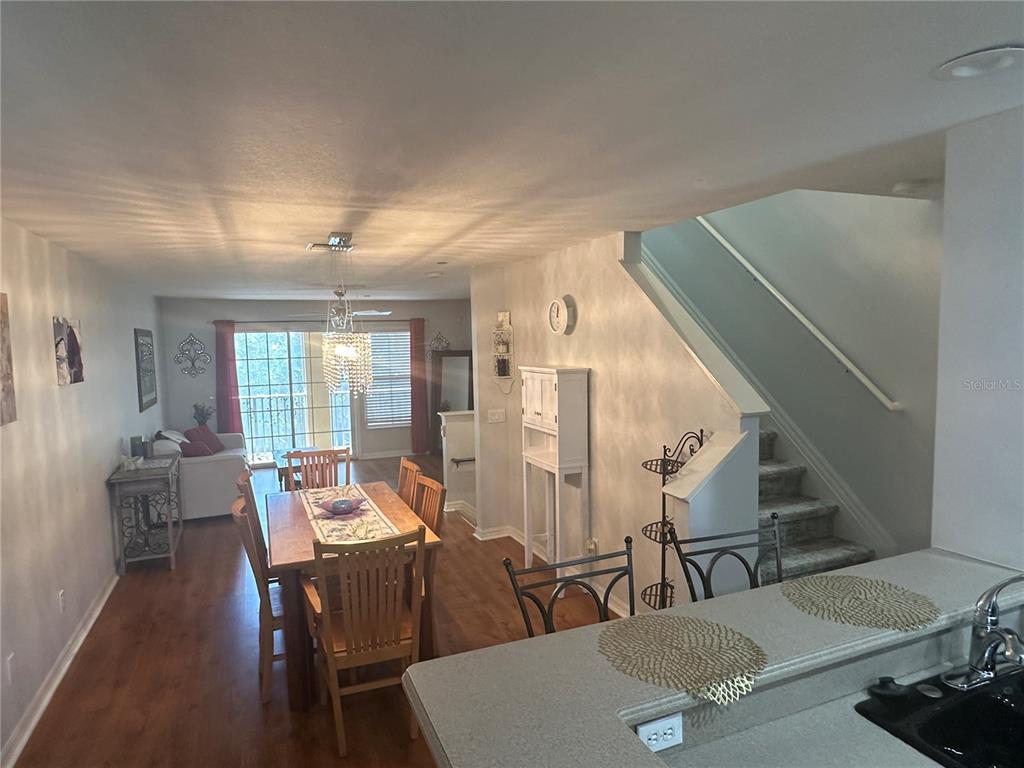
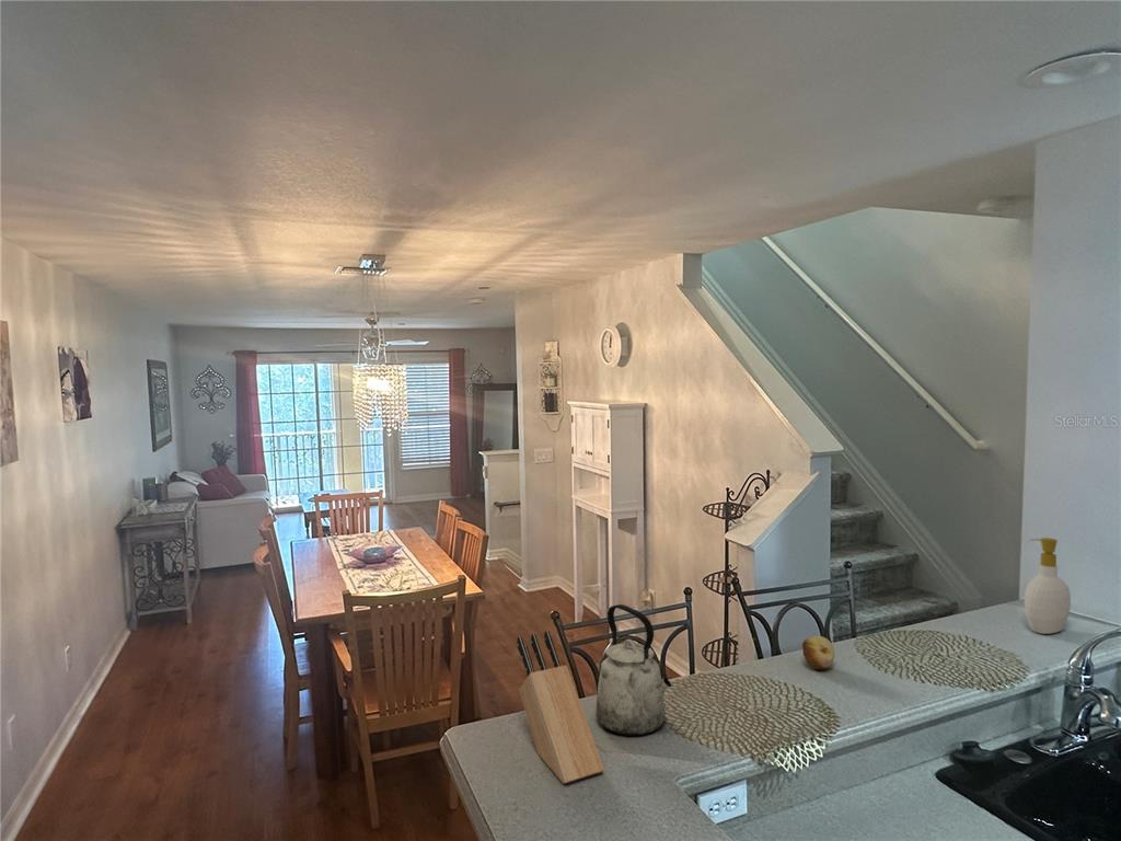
+ soap bottle (1045, 584)
+ fruit (818, 652)
+ kettle (638, 670)
+ knife block (554, 699)
